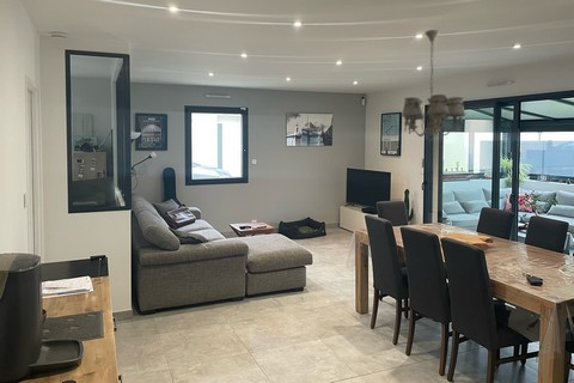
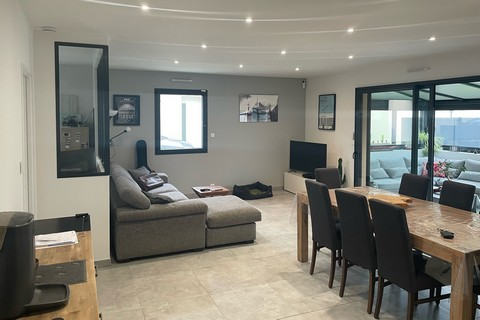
- chandelier (430, 84)
